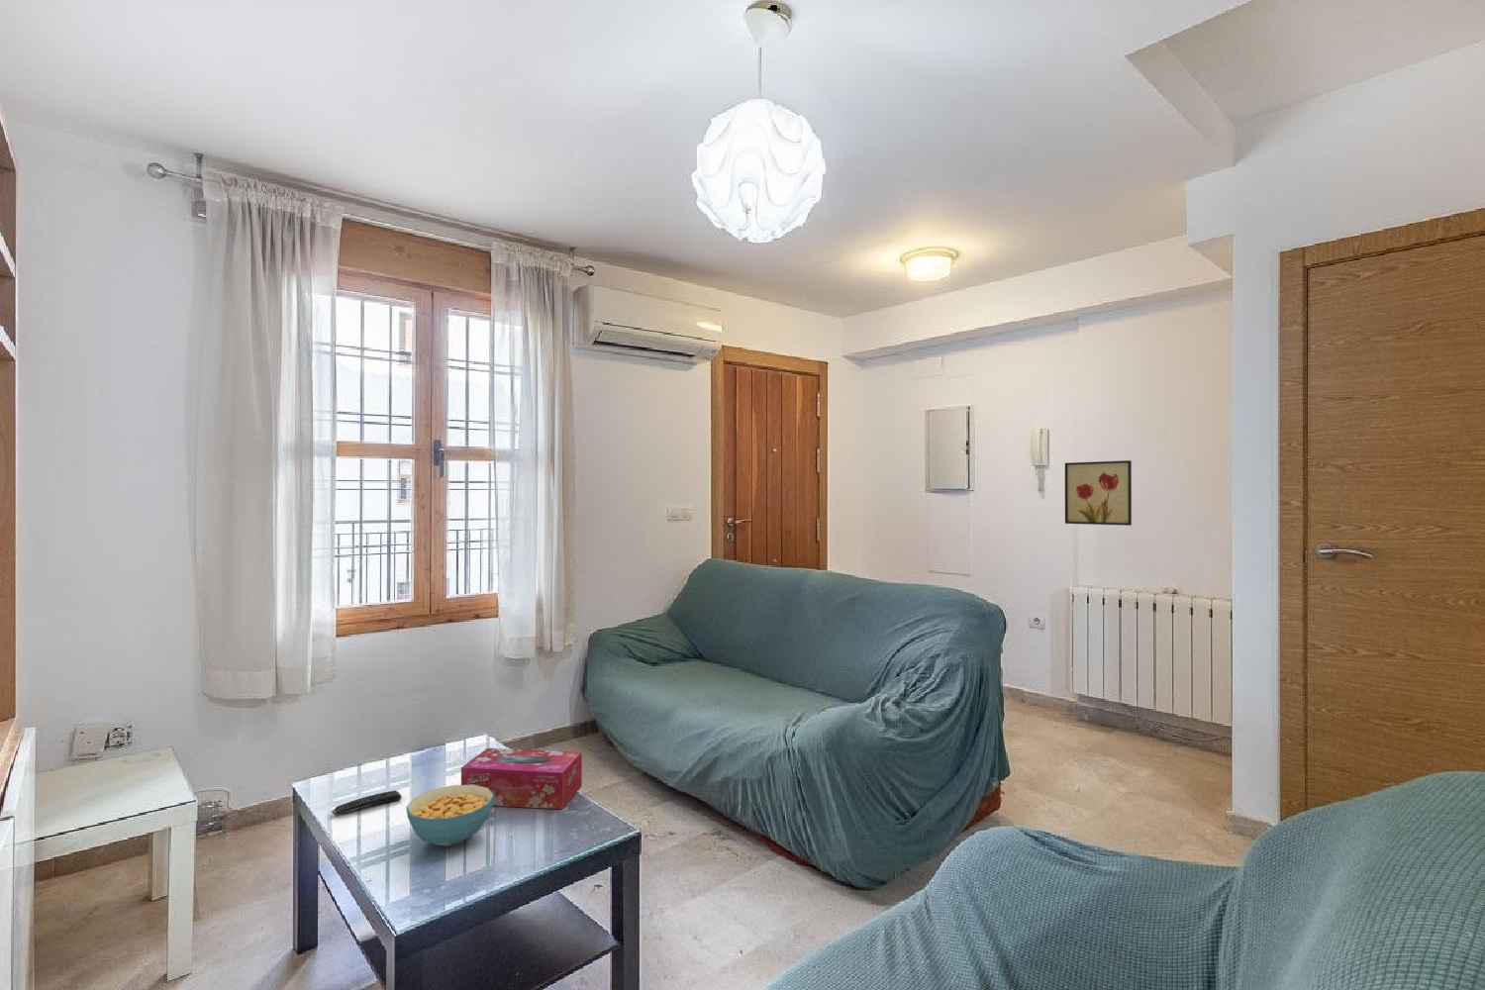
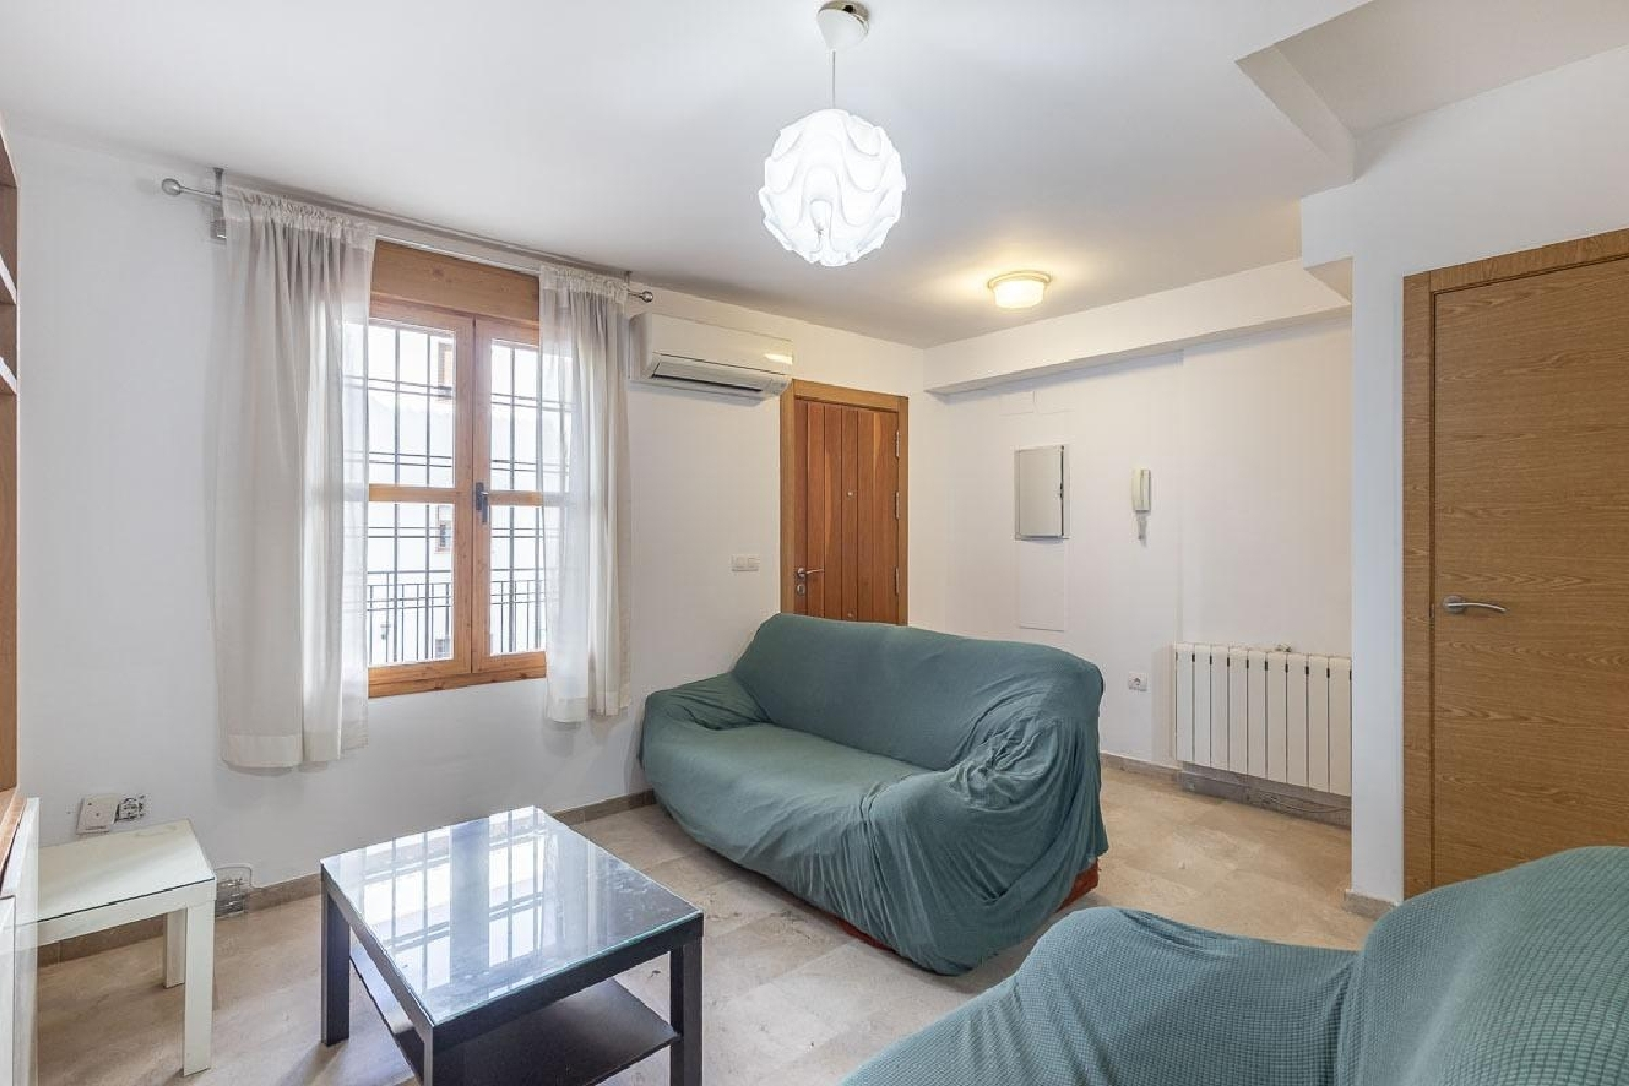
- wall art (1097, 493)
- cereal bowl (451, 820)
- tissue box (523, 777)
- remote control (367, 802)
